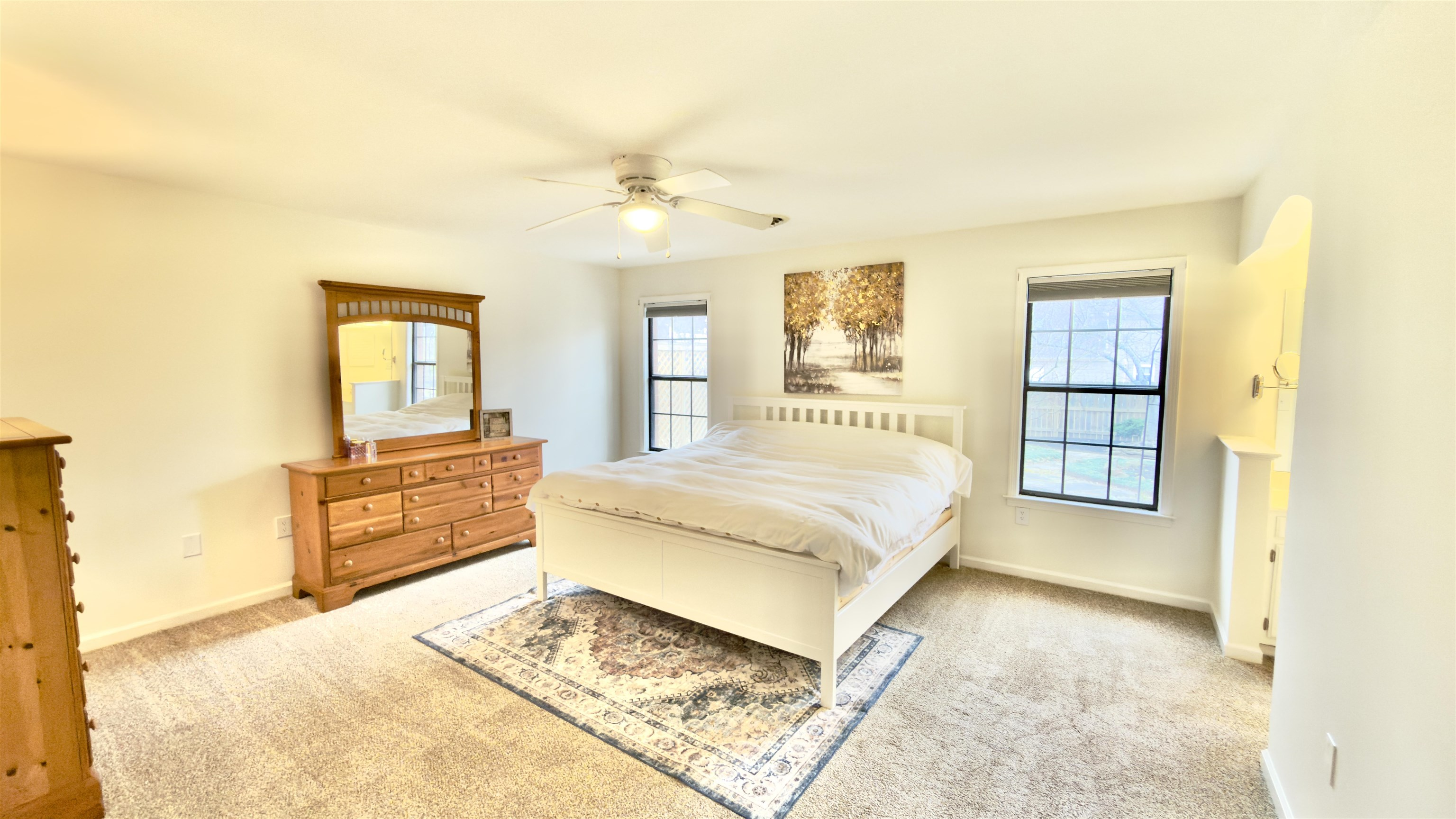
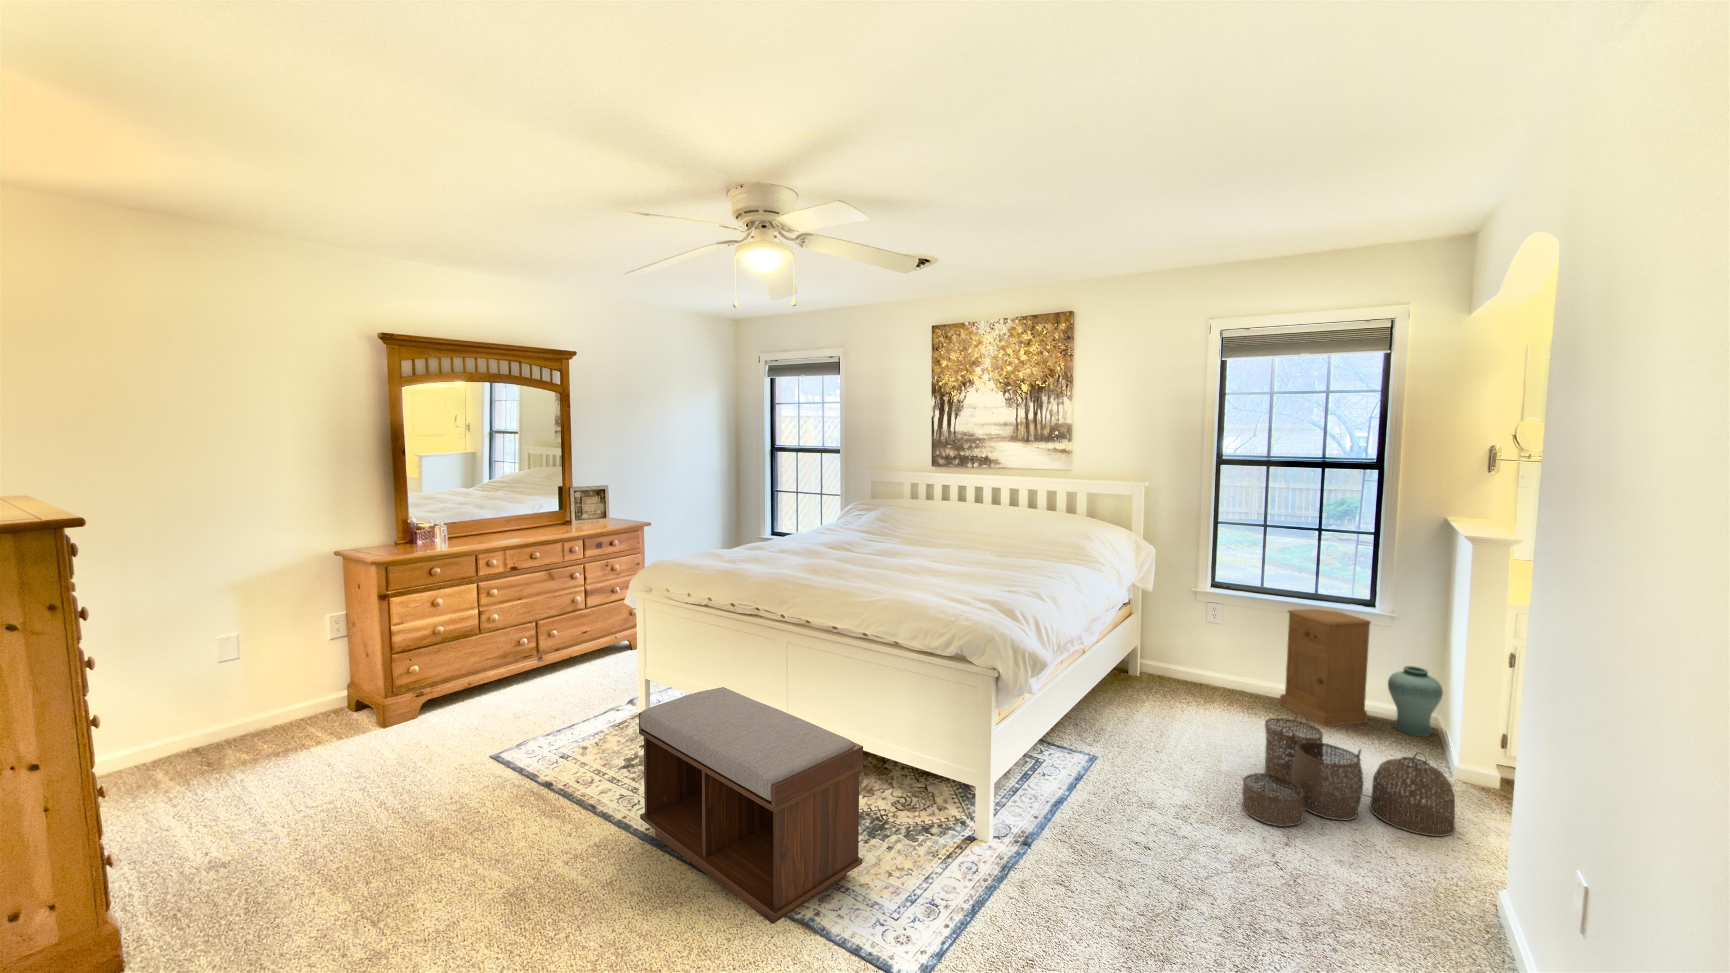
+ vase (1414, 700)
+ bench (744, 789)
+ nightstand (1324, 664)
+ woven basket (1346, 777)
